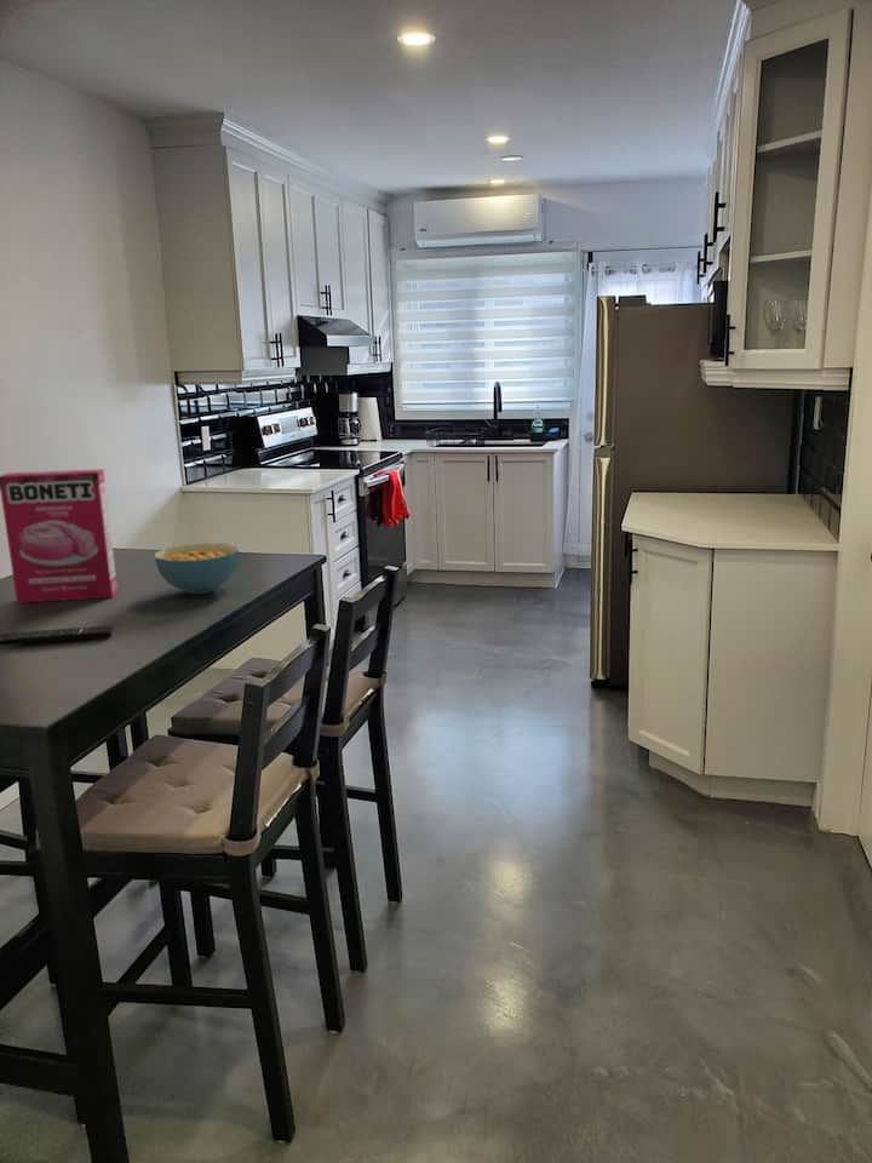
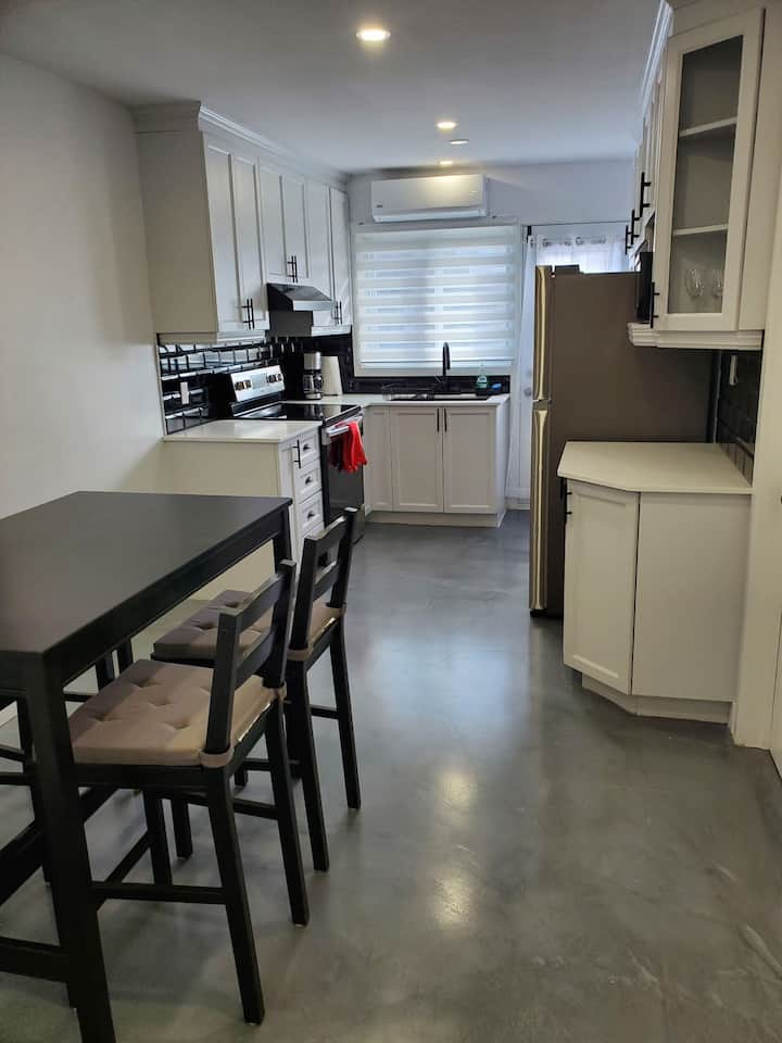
- remote control (48, 636)
- cereal box (59, 535)
- cereal bowl (197, 571)
